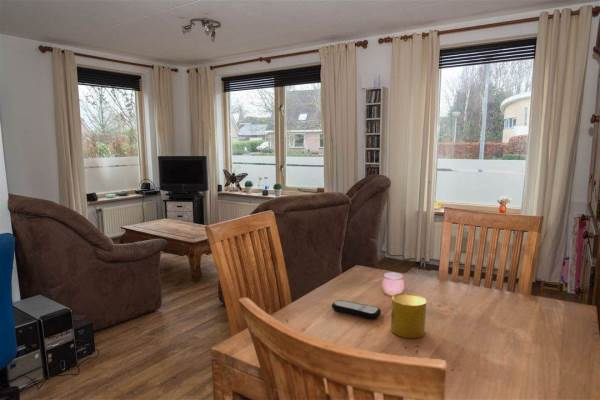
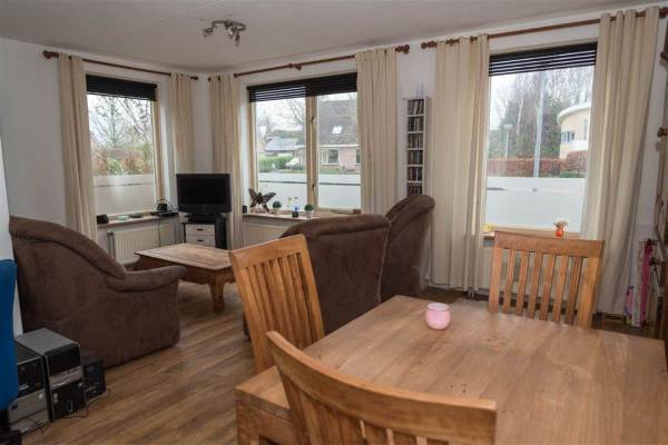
- cup (408, 315)
- remote control (355, 308)
